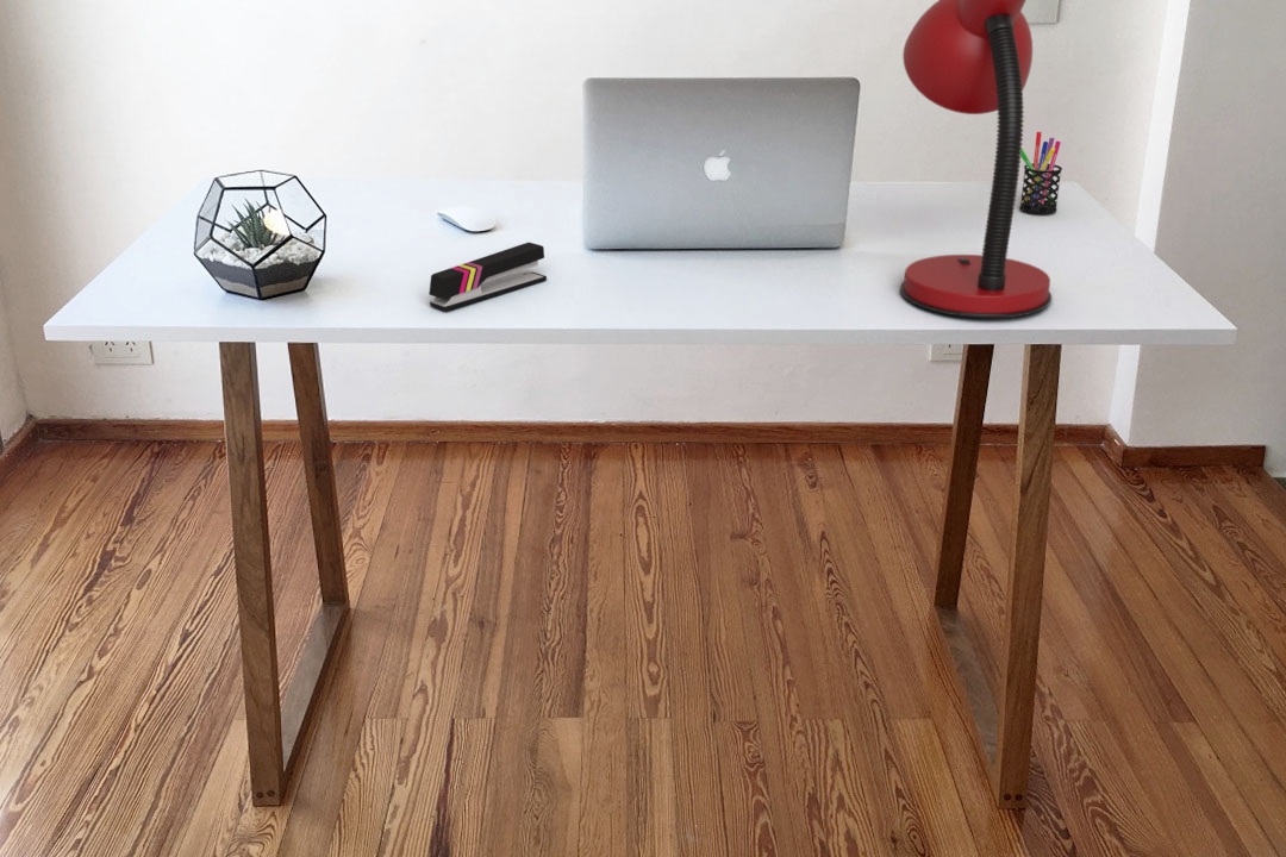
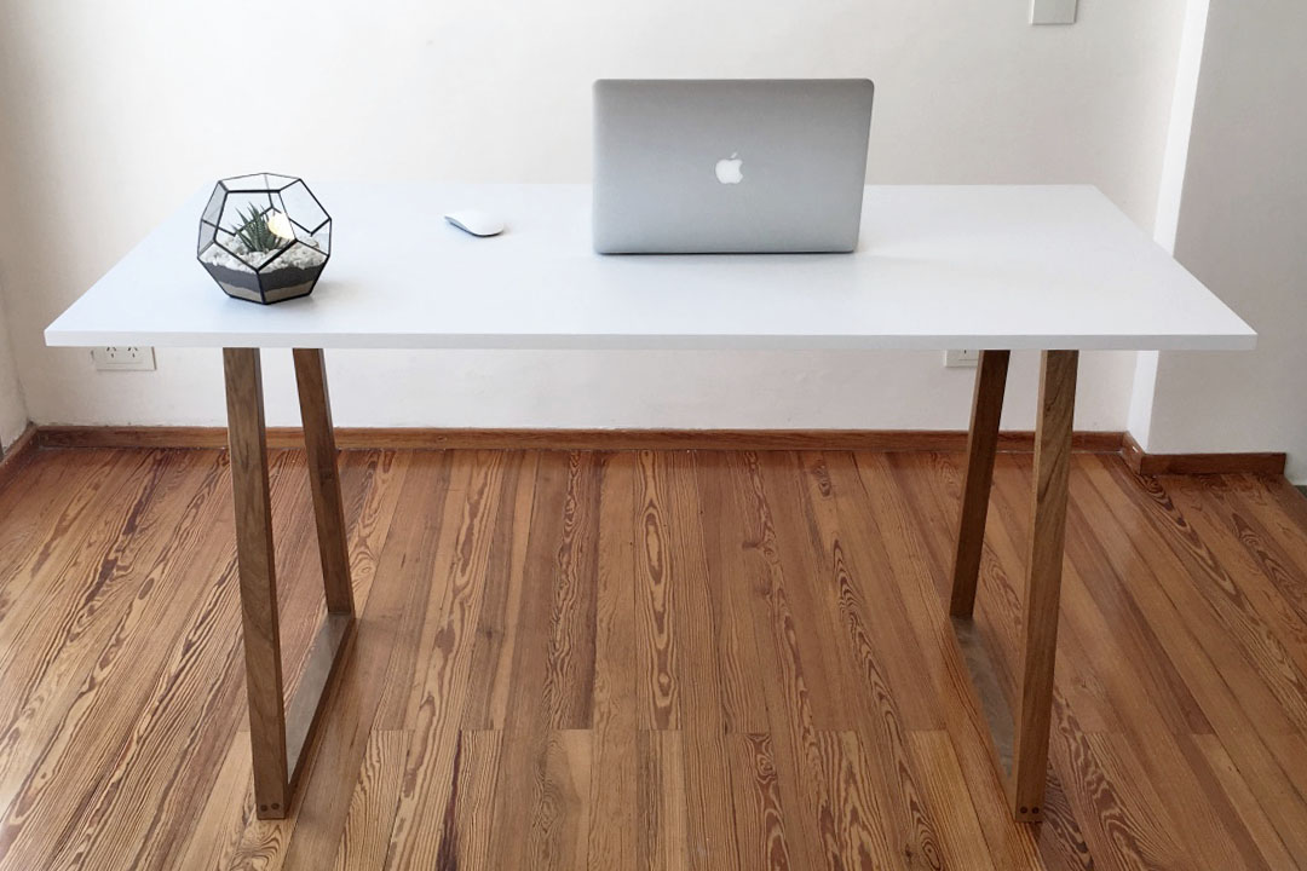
- pen holder (1037, 173)
- desk lamp (980, 113)
- stapler (488, 274)
